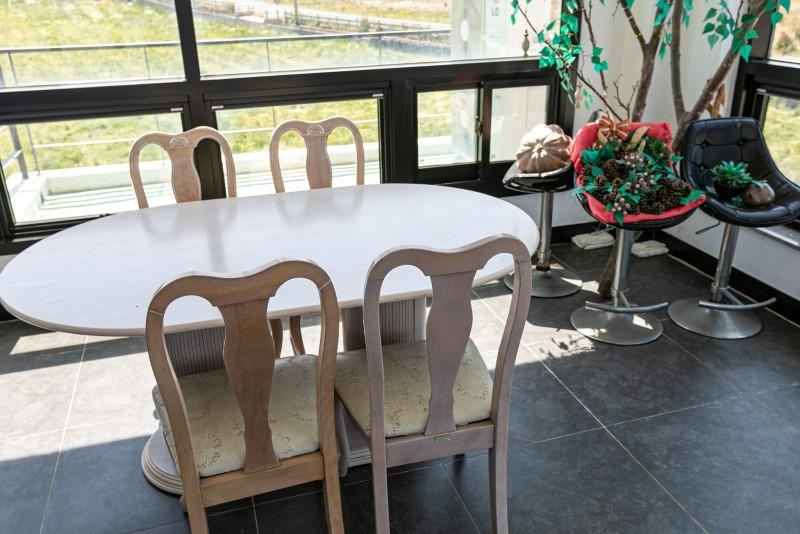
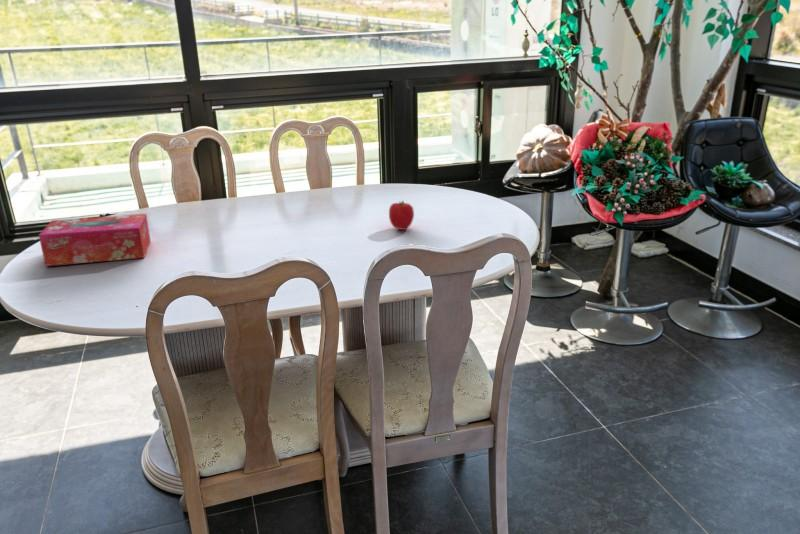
+ fruit (401, 214)
+ tissue box (97, 238)
